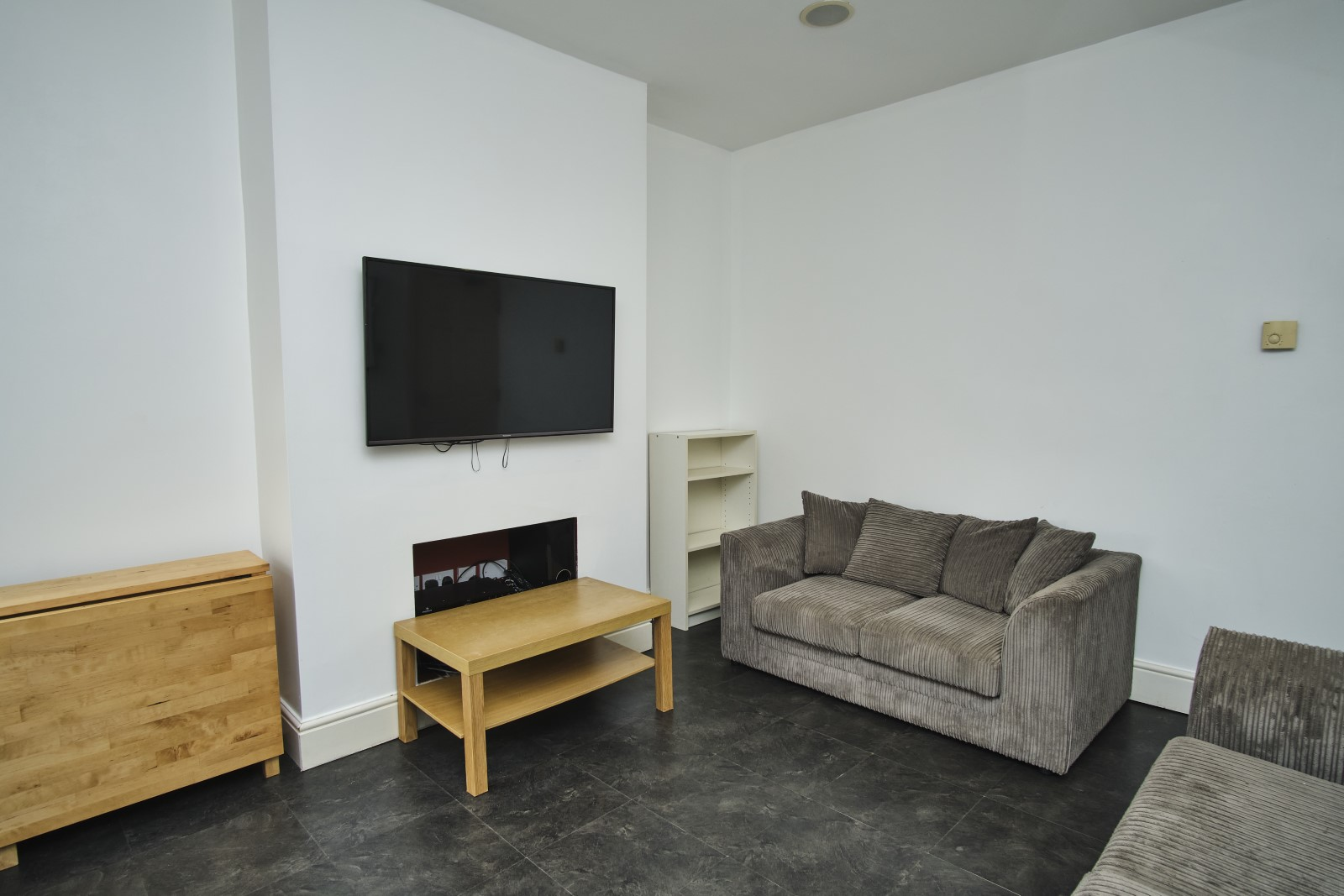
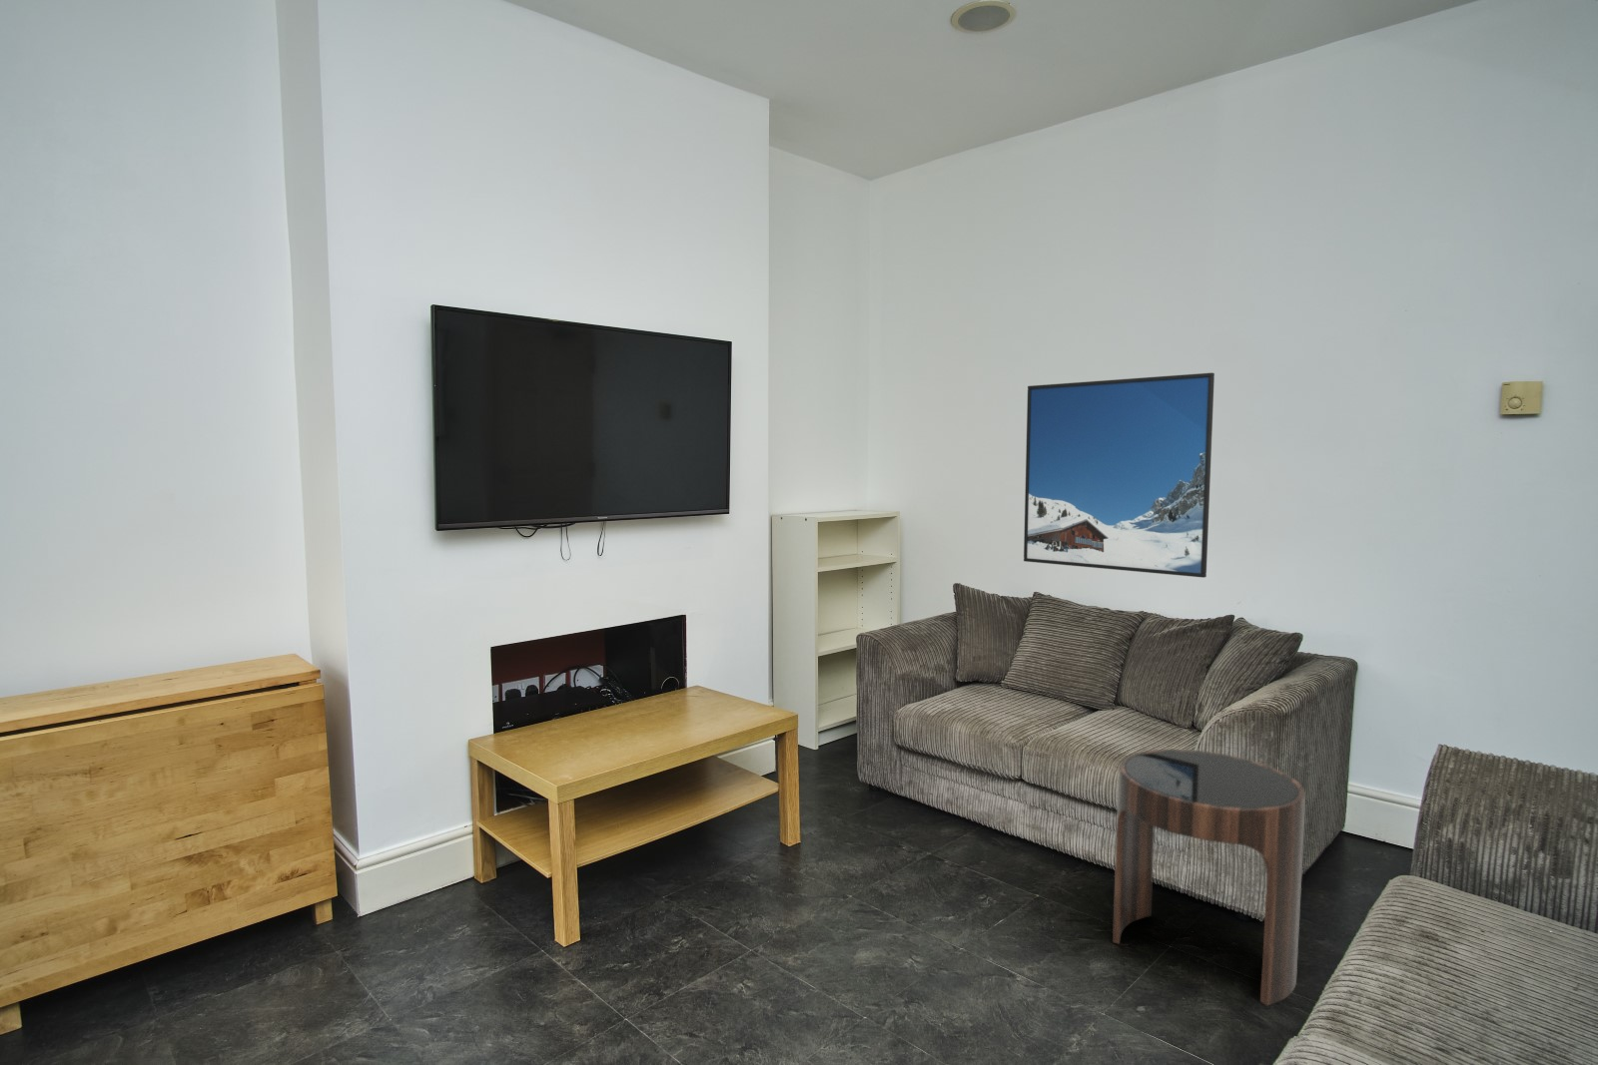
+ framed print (1111, 475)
+ side table (1209, 840)
